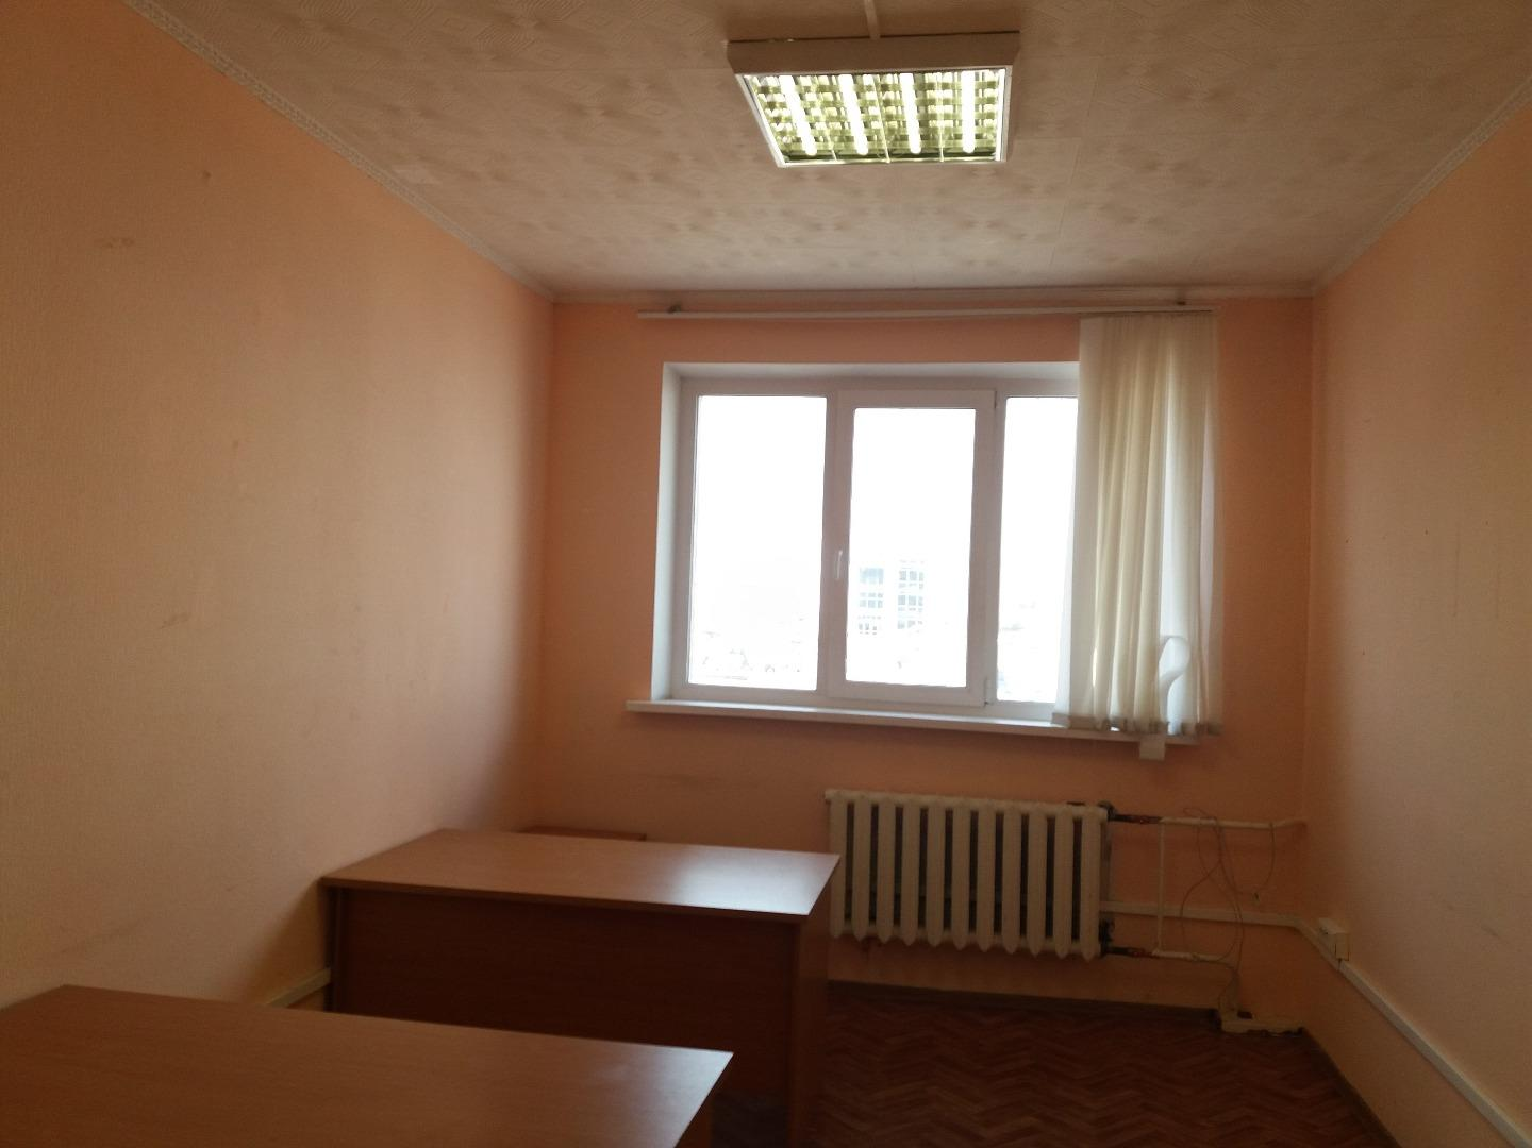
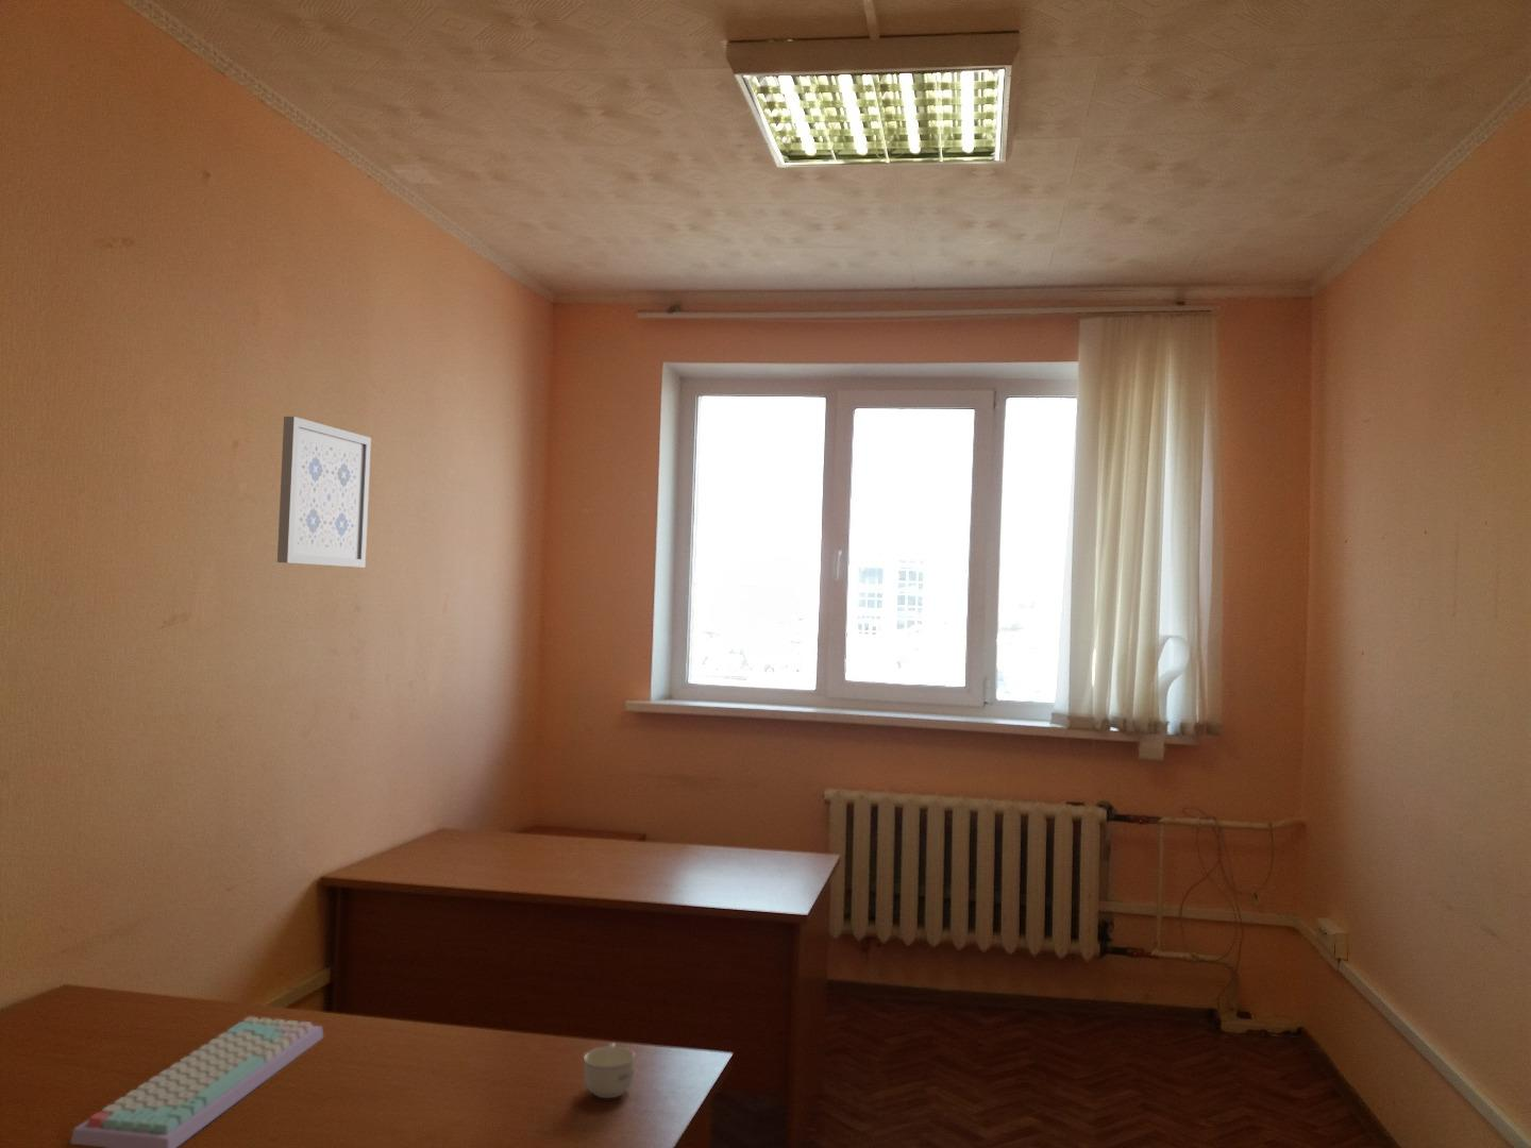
+ keyboard (212, 1073)
+ wall art (327, 496)
+ cup (610, 1071)
